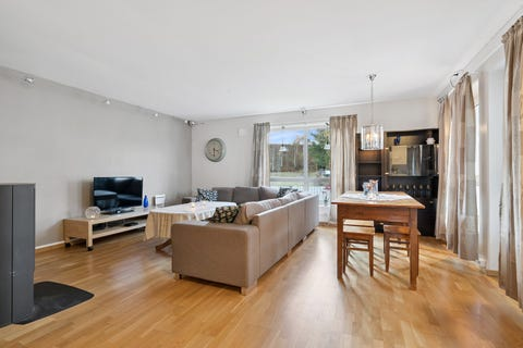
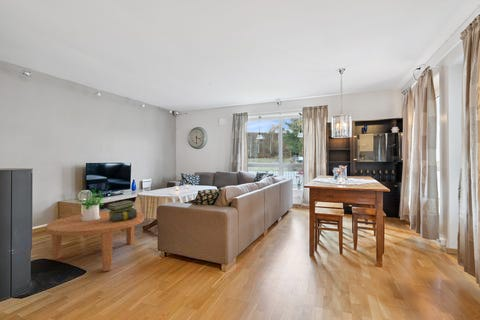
+ stack of books (121, 210)
+ potted plant (92, 204)
+ coffee table (101, 237)
